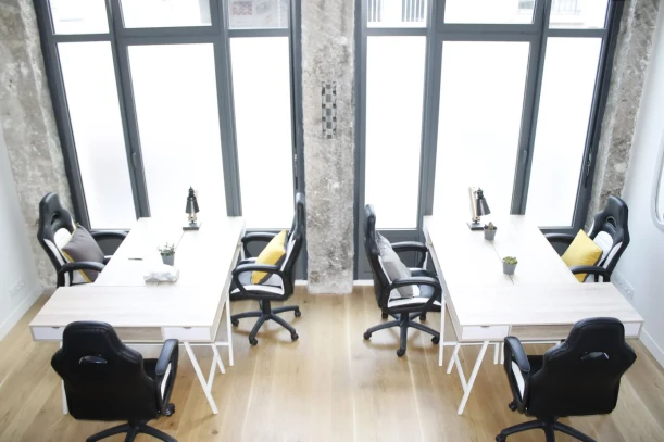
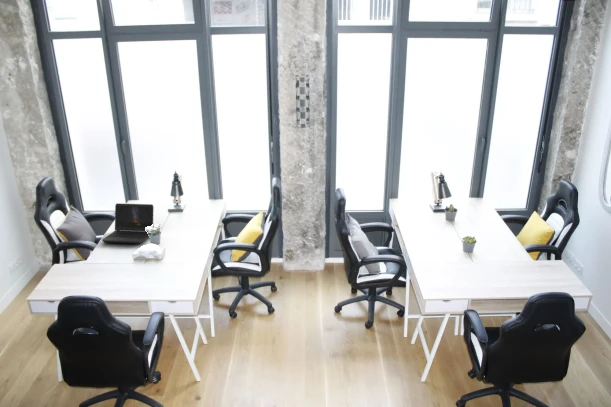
+ laptop computer (128, 223)
